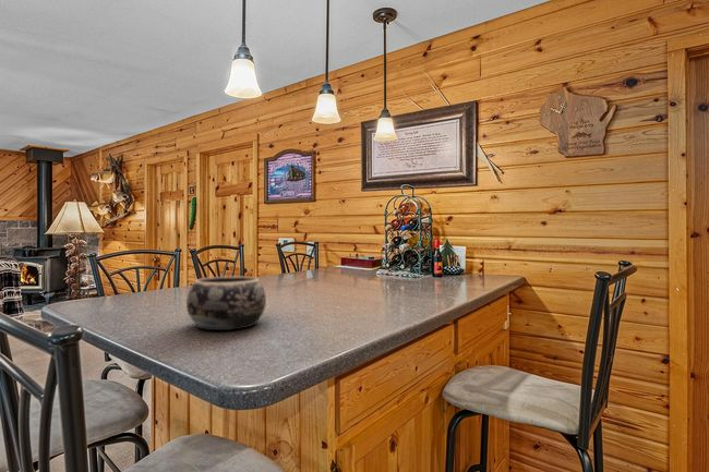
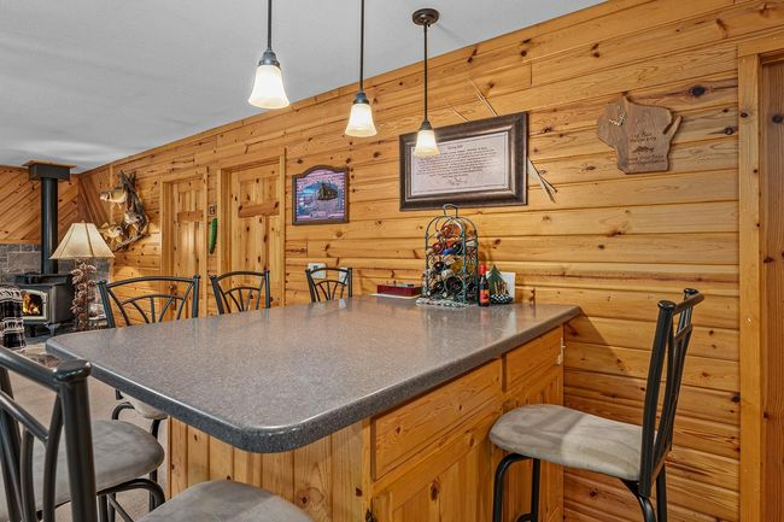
- decorative bowl (227, 301)
